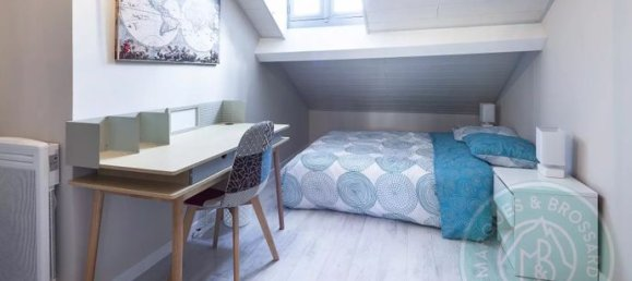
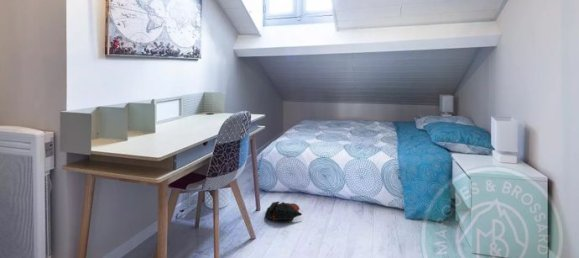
+ bag (285, 207)
